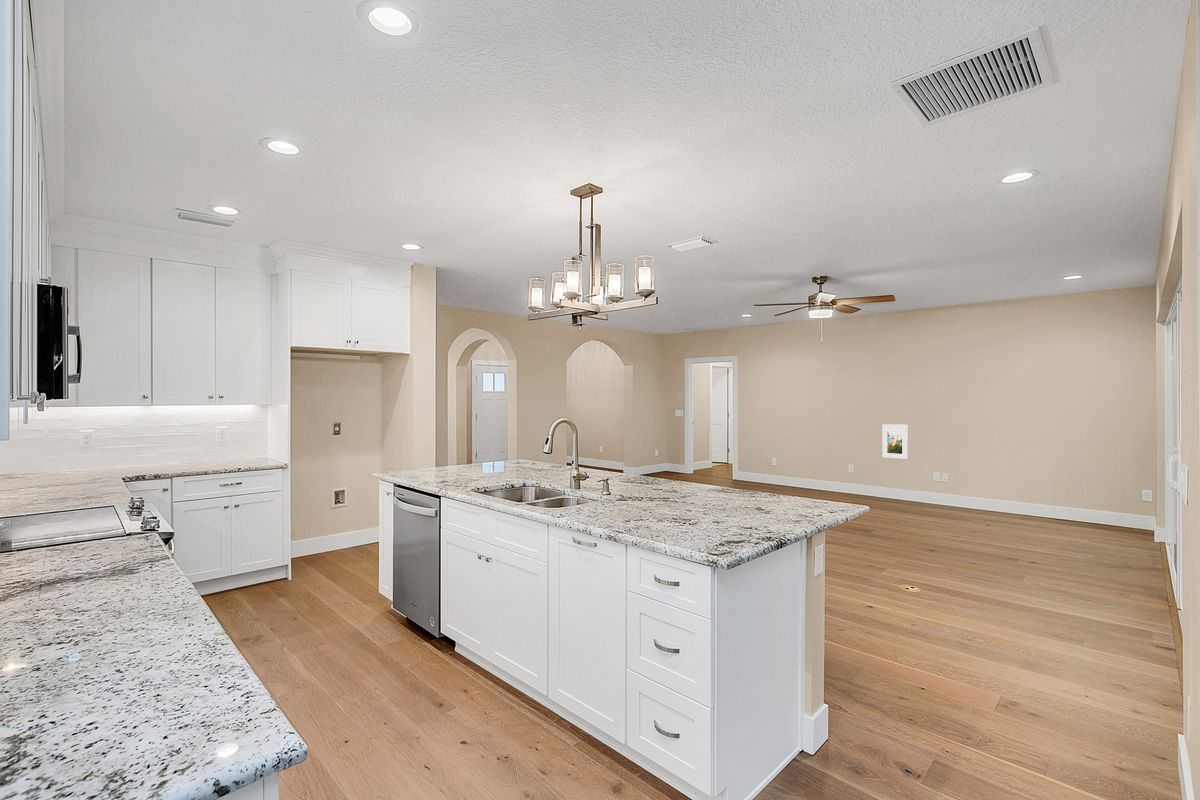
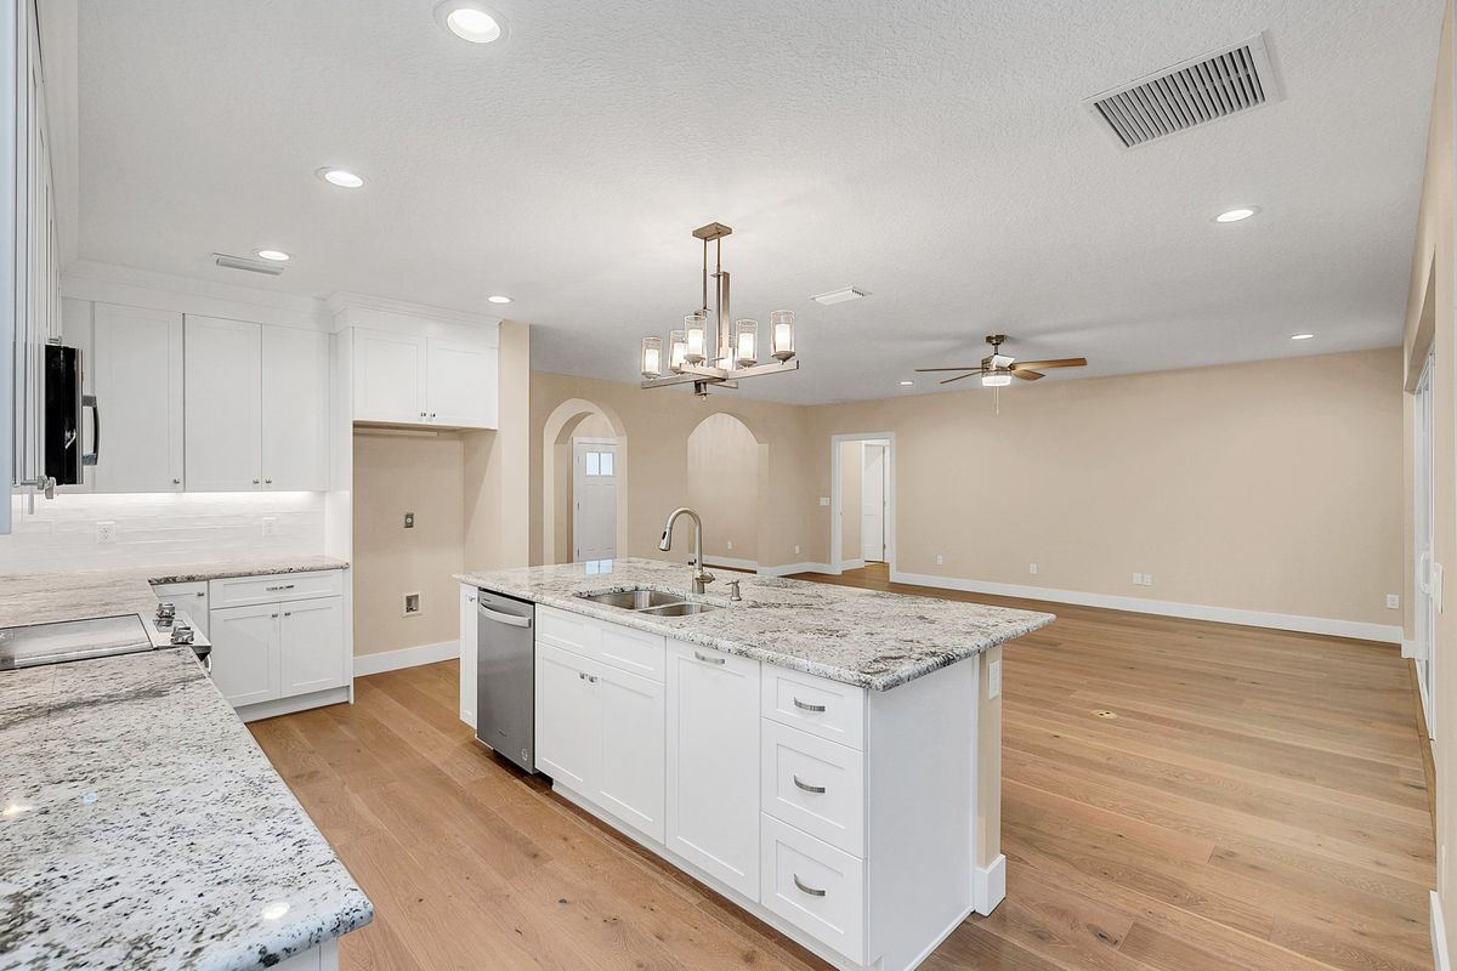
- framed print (894, 441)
